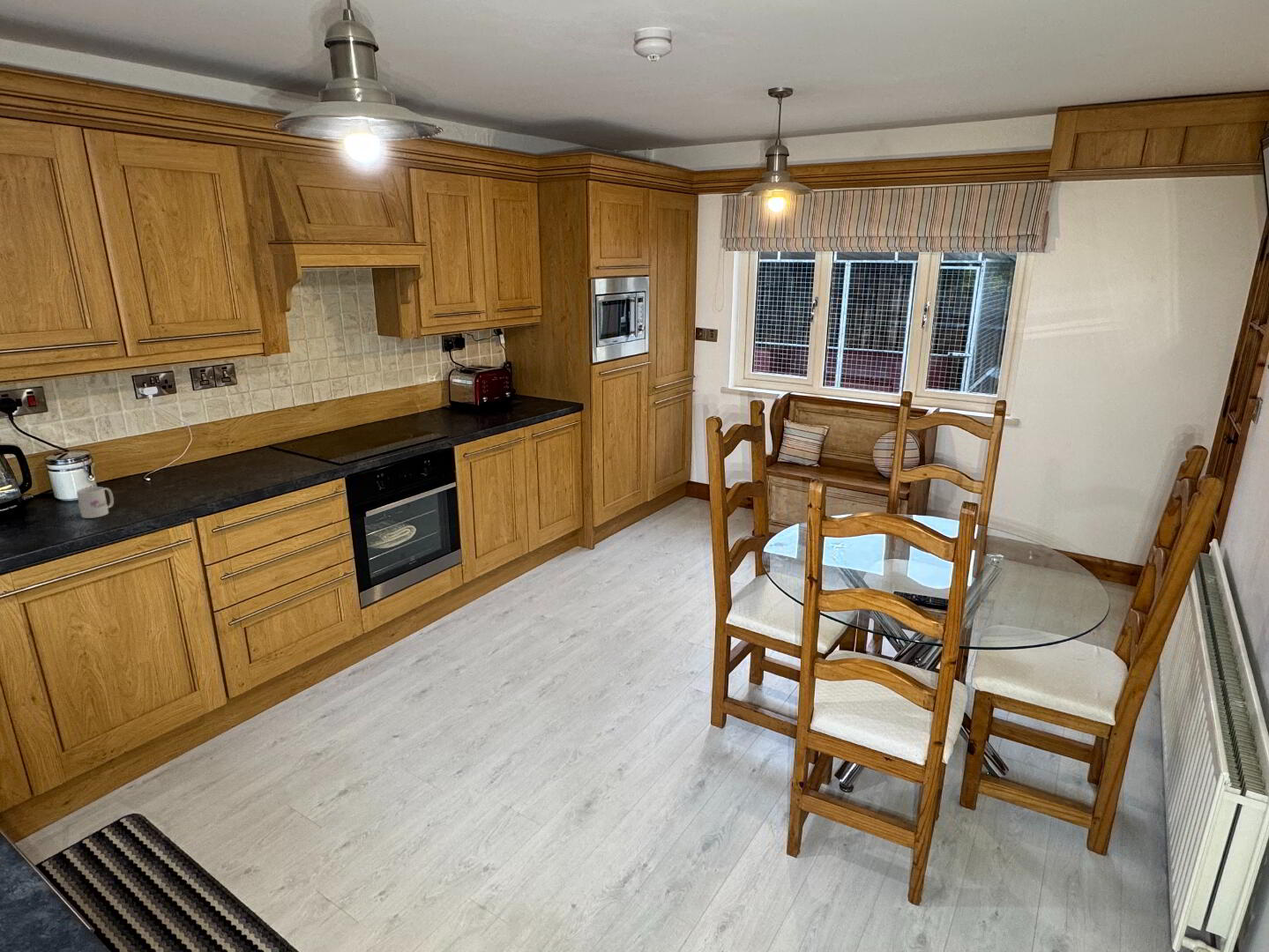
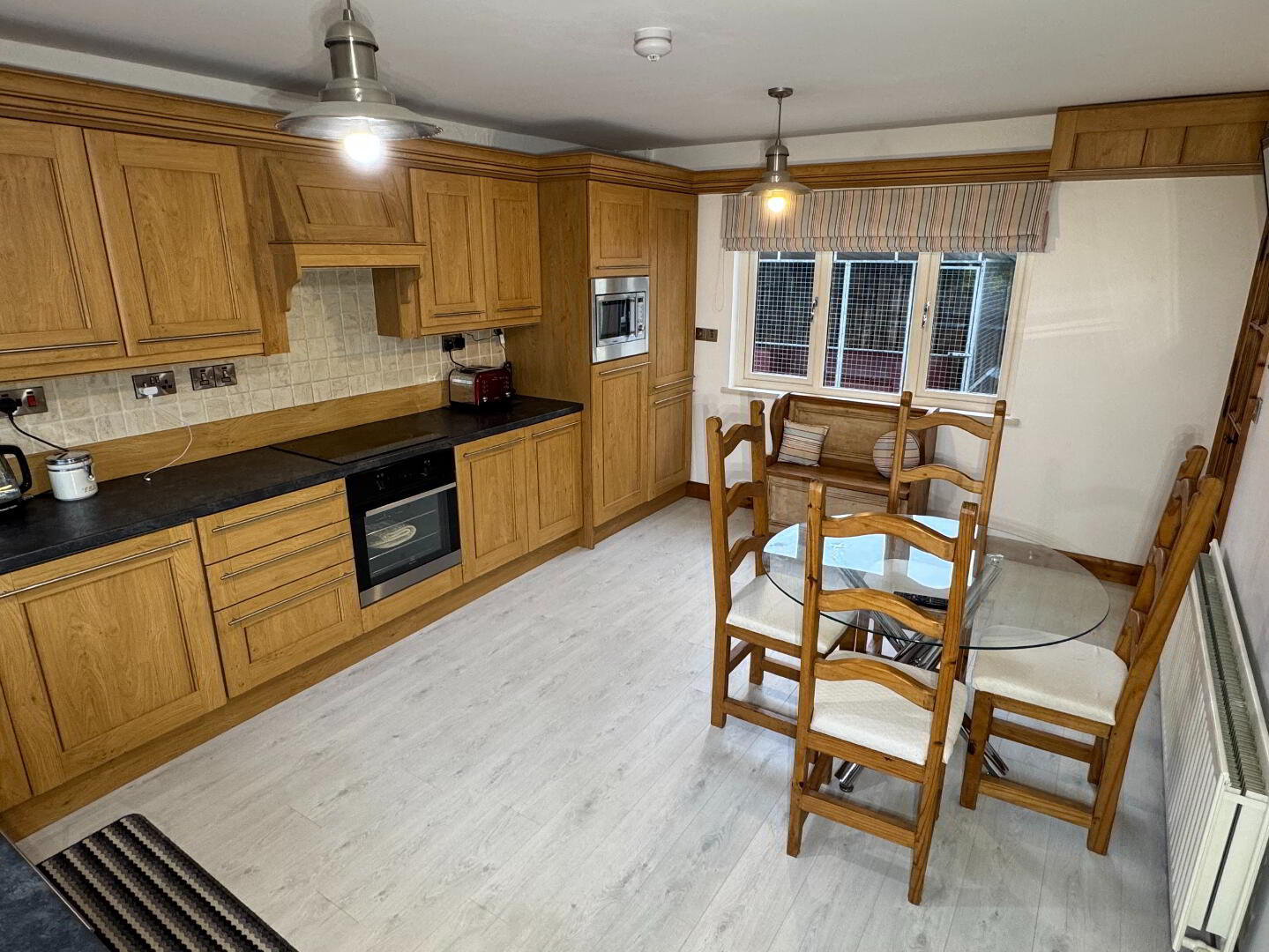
- mug (97, 501)
